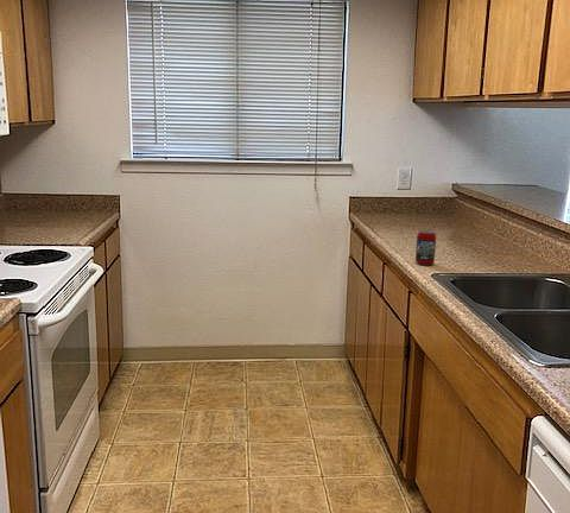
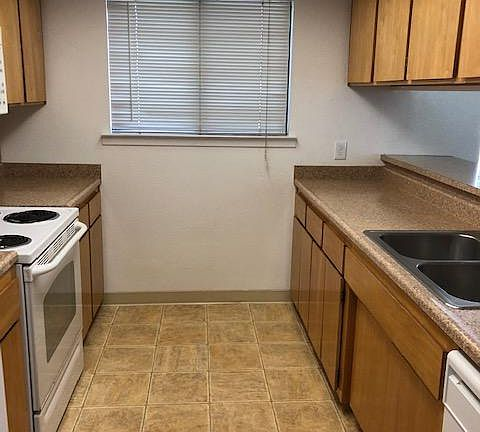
- beverage can (425, 247)
